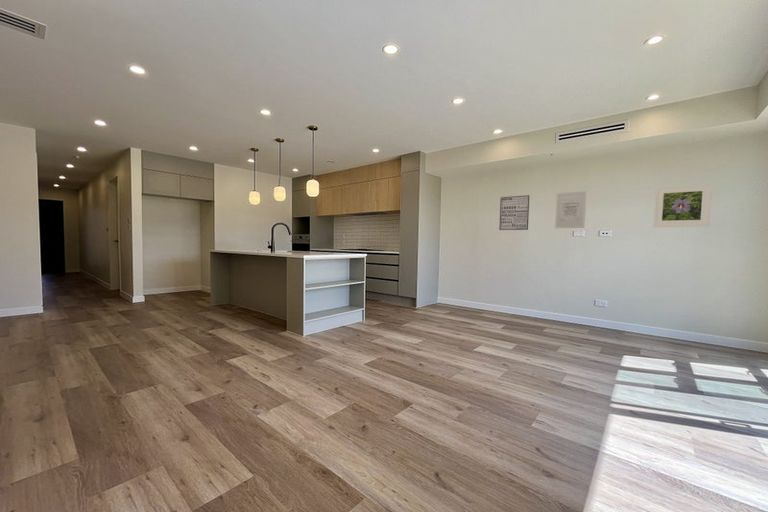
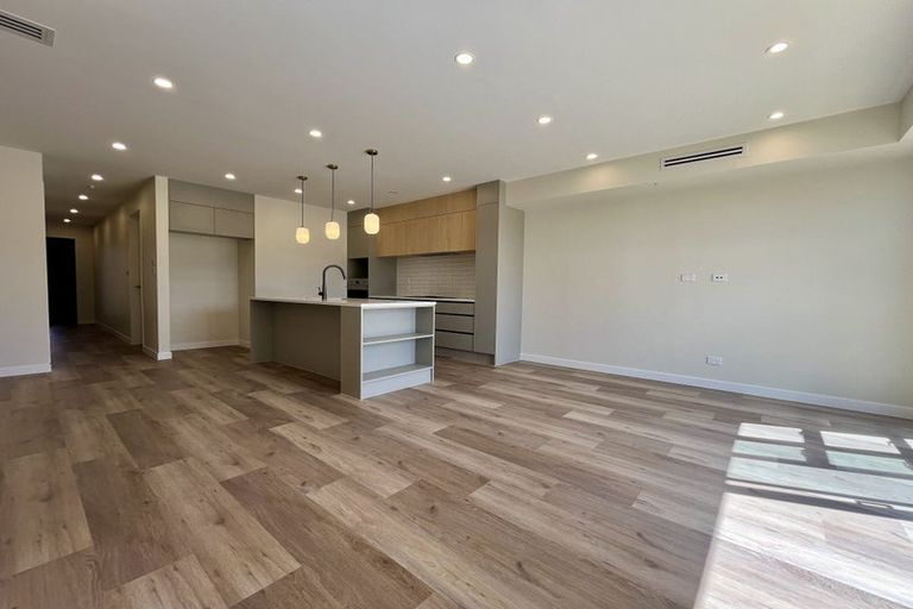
- wall art (514, 213)
- wall art (570, 210)
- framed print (681, 206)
